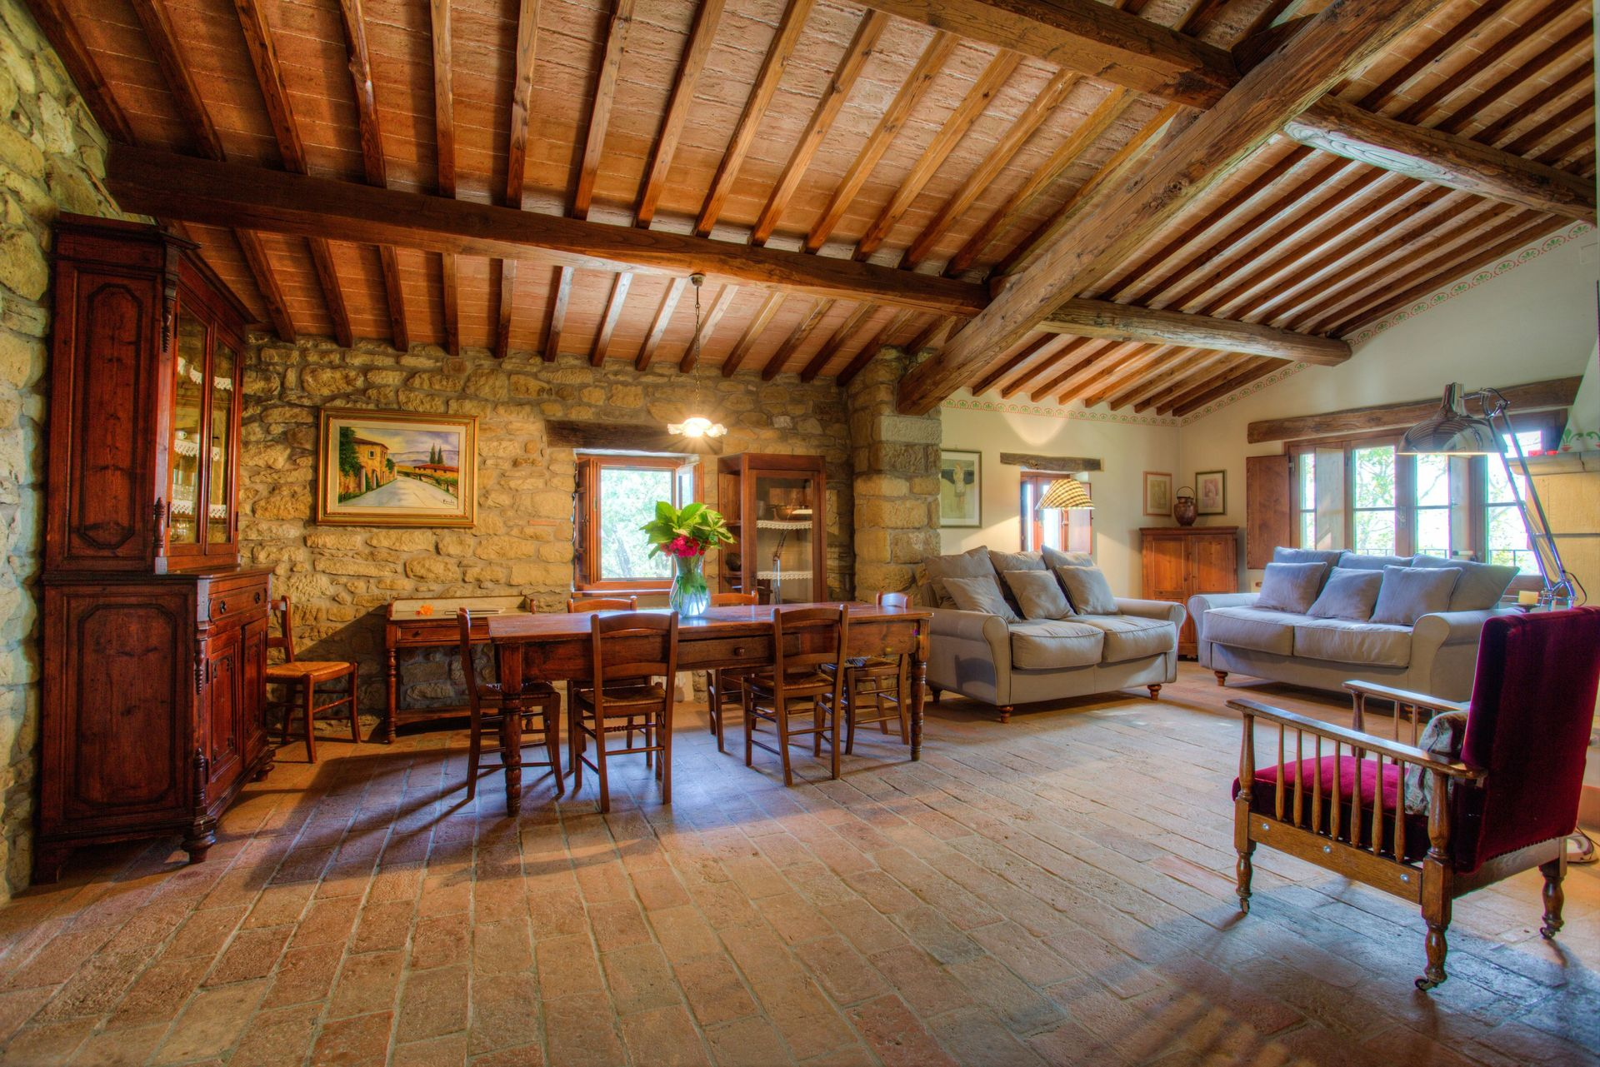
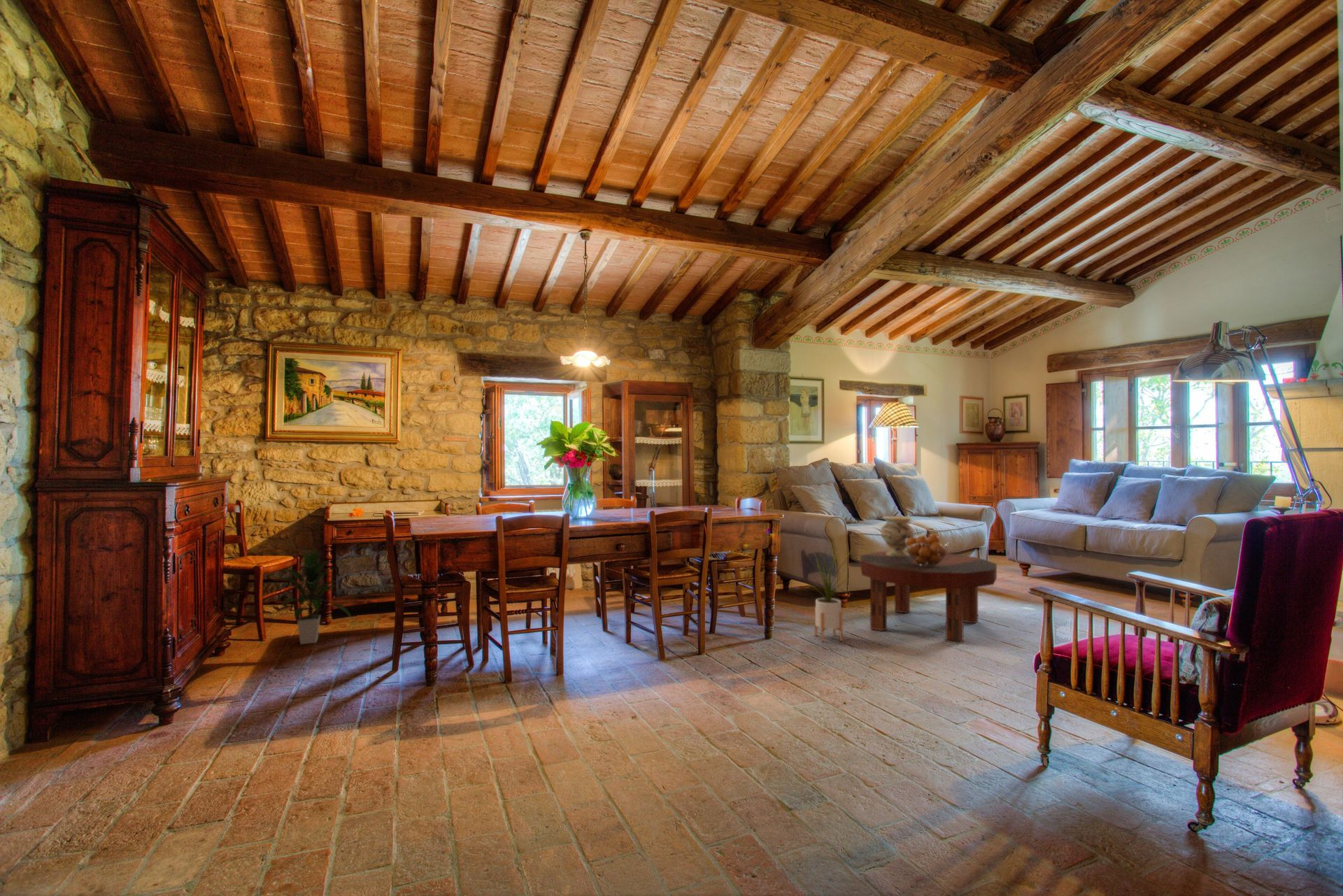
+ indoor plant (311, 596)
+ fruit basket (927, 549)
+ coffee table (926, 587)
+ decorative vase (897, 536)
+ house plant (829, 589)
